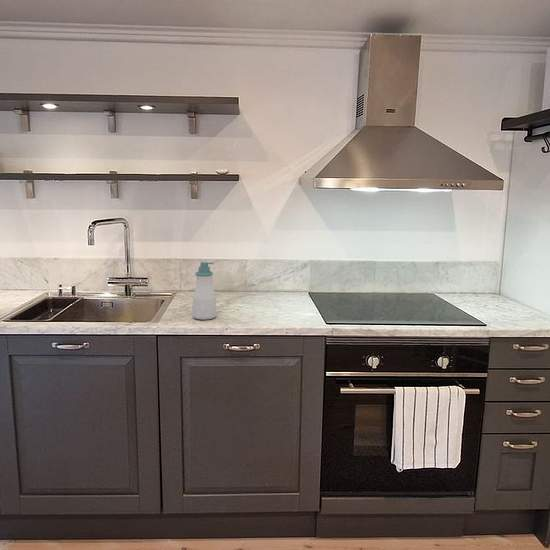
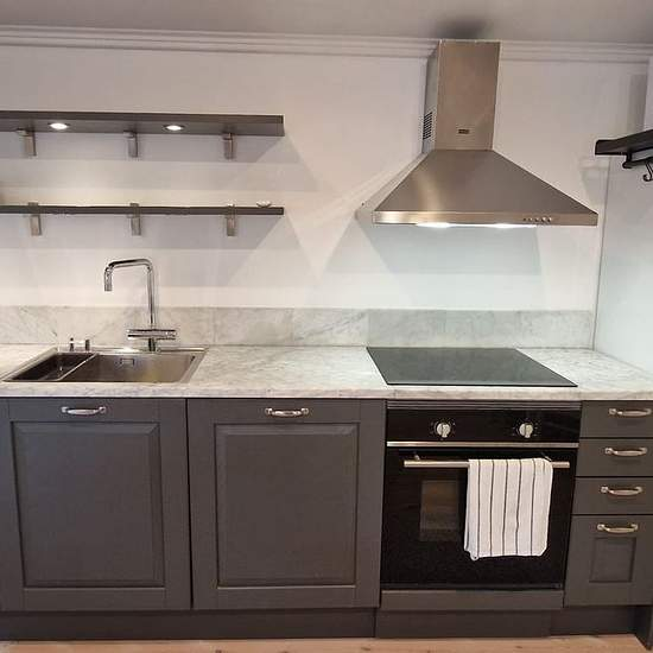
- soap bottle (204, 290)
